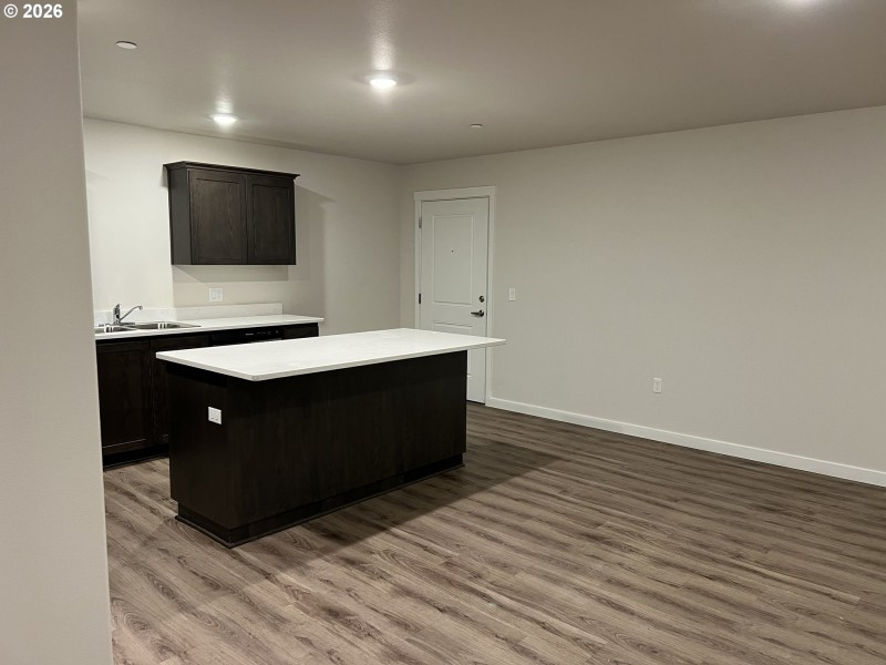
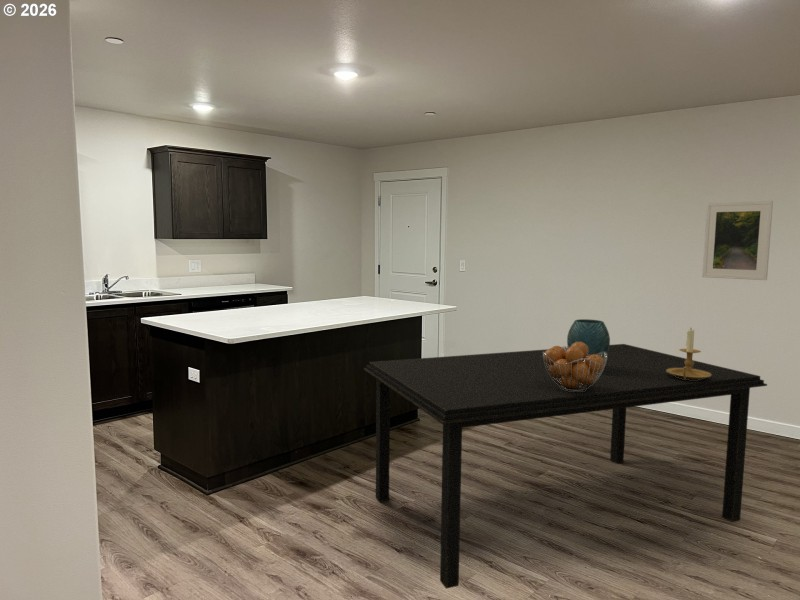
+ fruit basket (573, 365)
+ dining table (552, 416)
+ vase (588, 344)
+ candle holder (689, 352)
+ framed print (736, 240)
